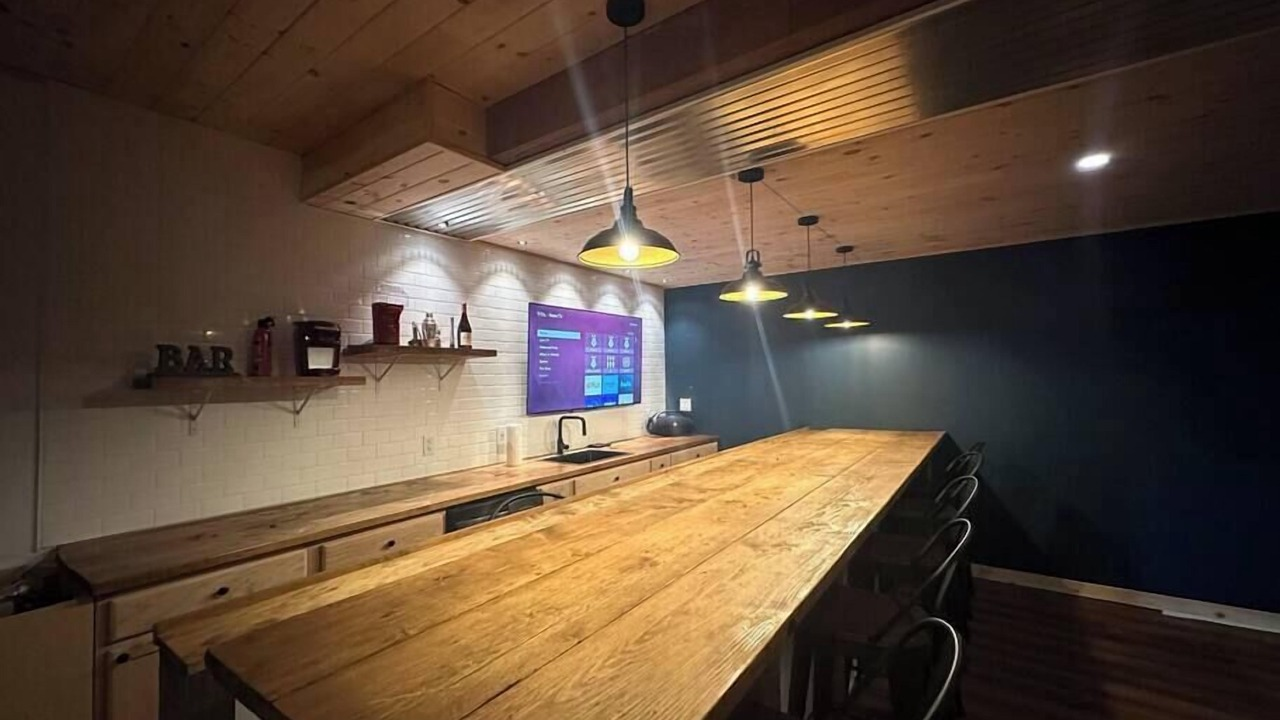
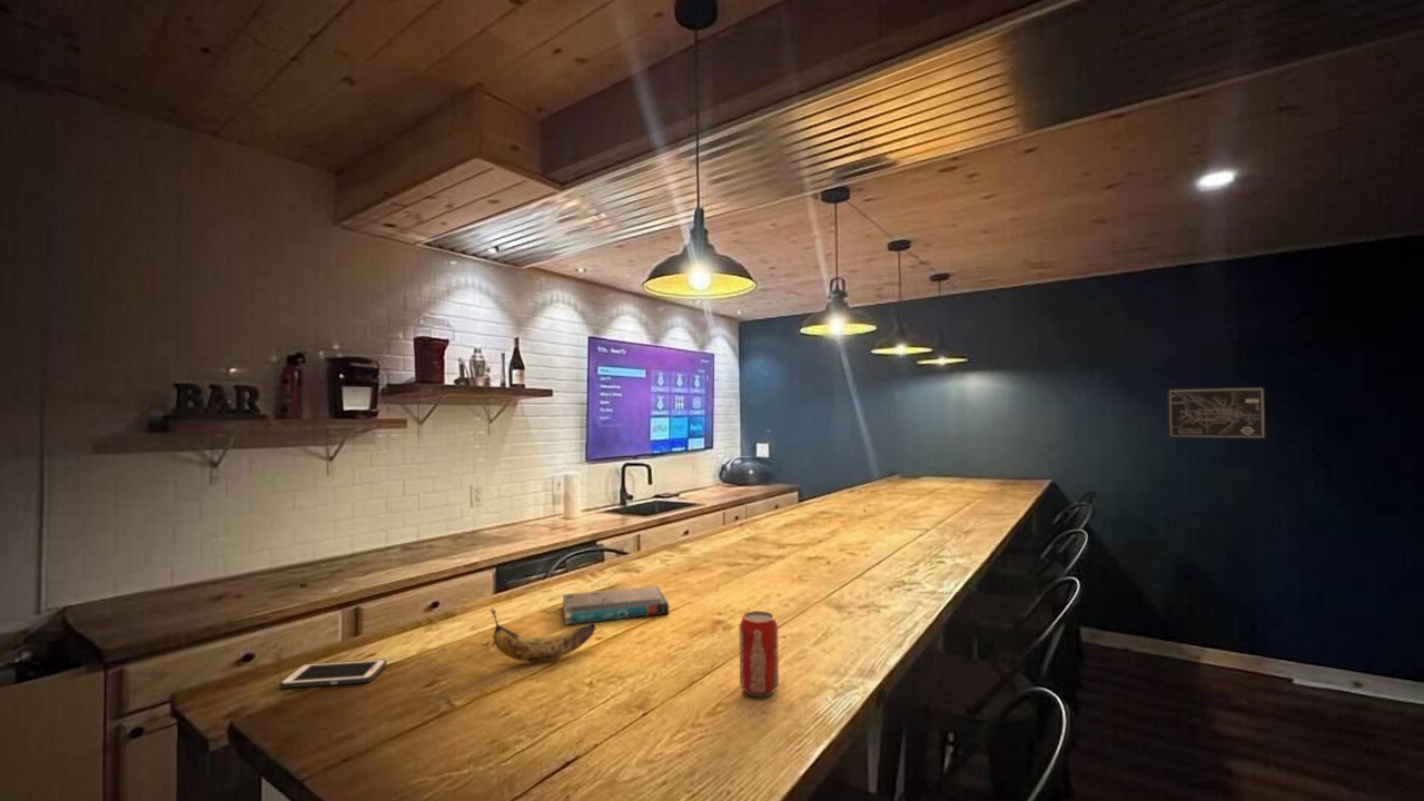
+ banana (544, 637)
+ wall art (1214, 413)
+ cell phone (335, 673)
+ book (614, 604)
+ beverage can (759, 653)
